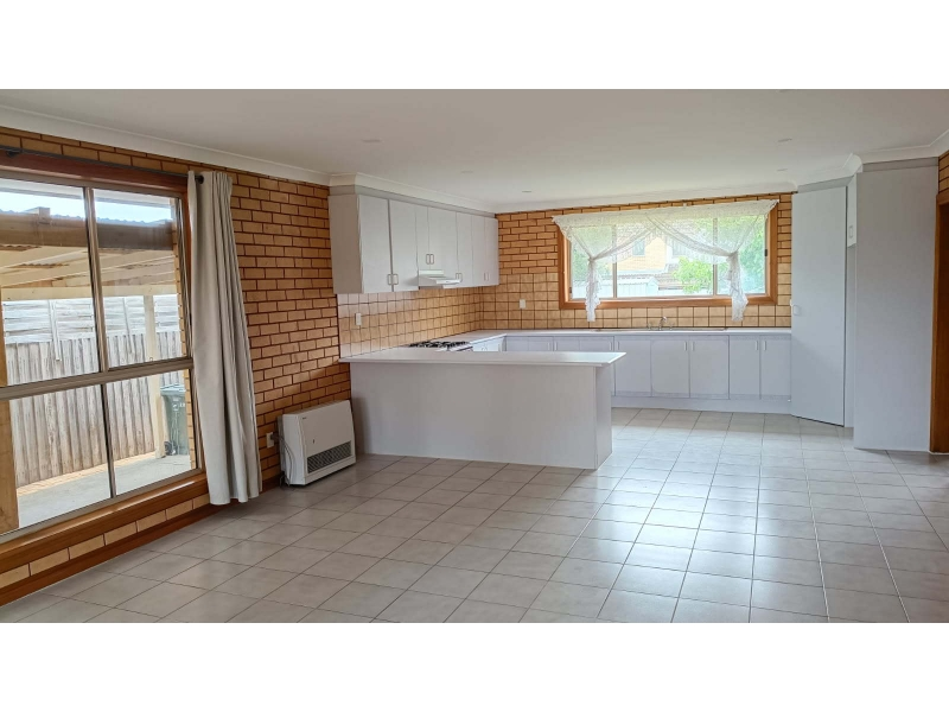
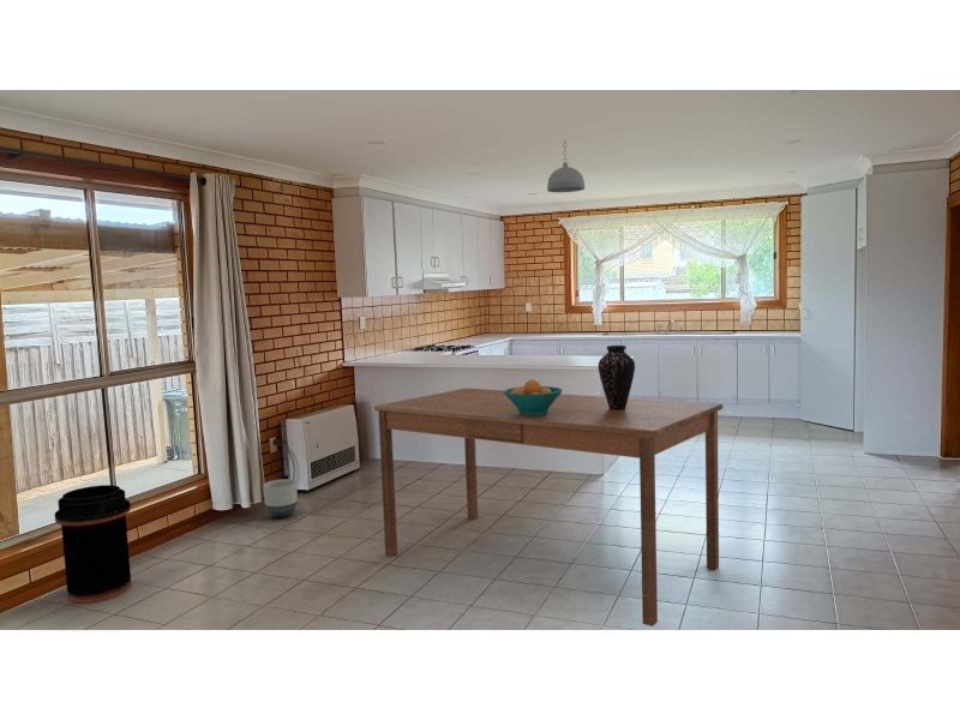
+ dining table (544, 446)
+ fruit bowl (532, 396)
+ pendant light (565, 164)
+ vase (616, 377)
+ trash can (95, 541)
+ planter (281, 499)
